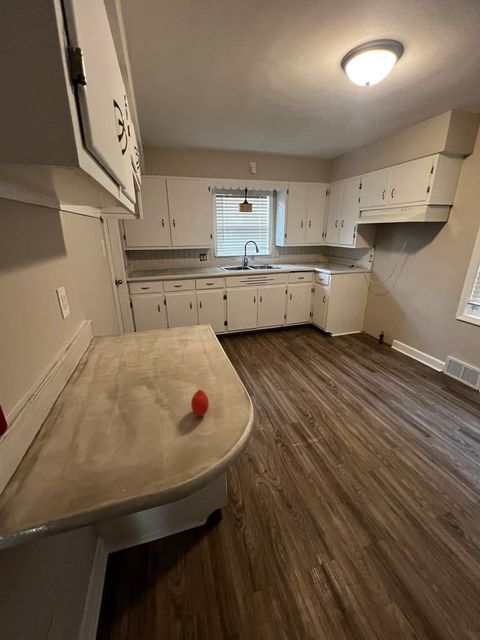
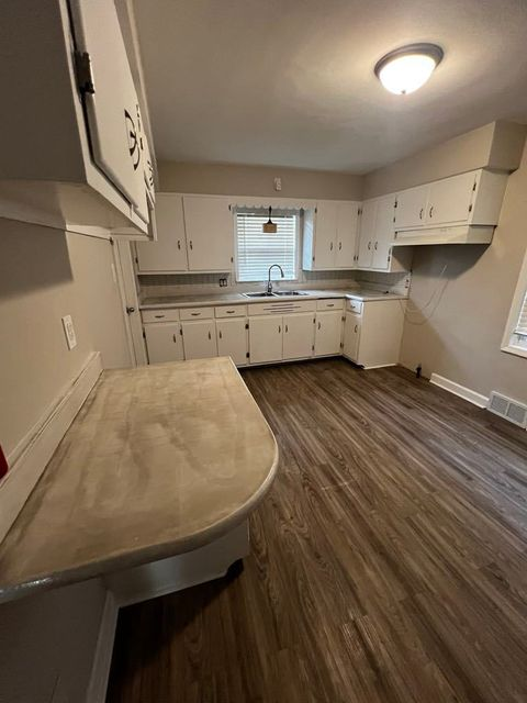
- apple (199, 401)
